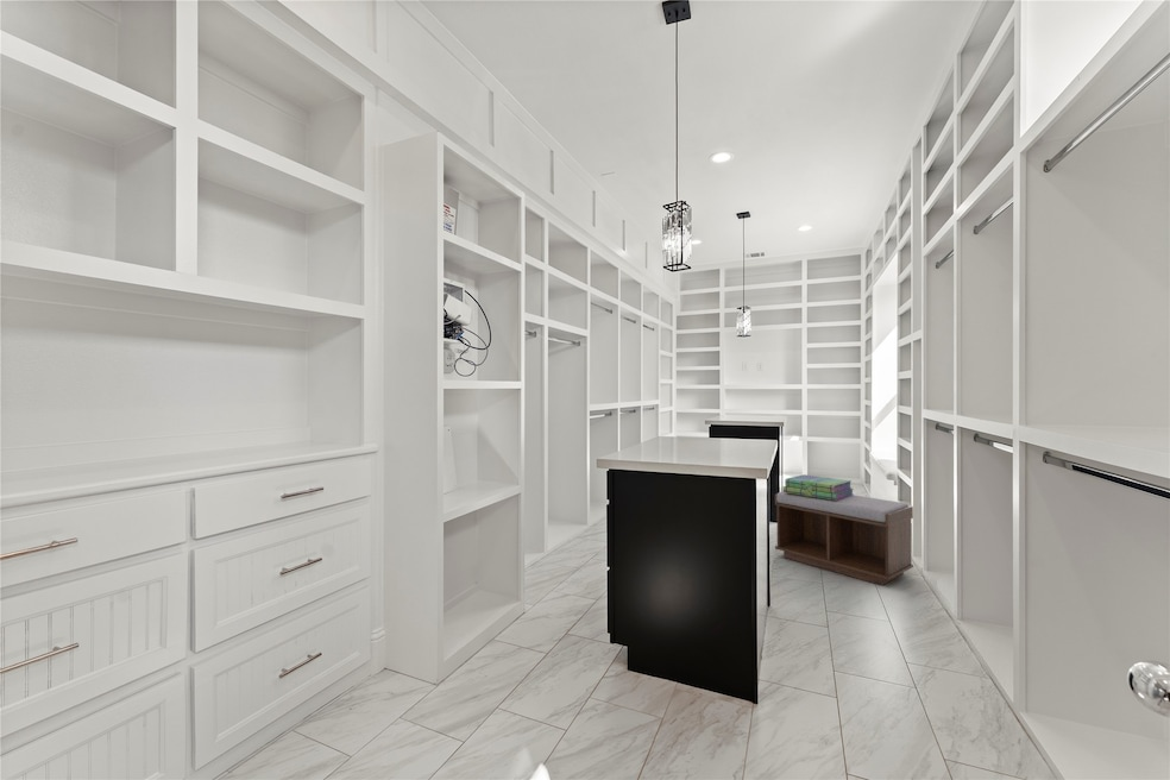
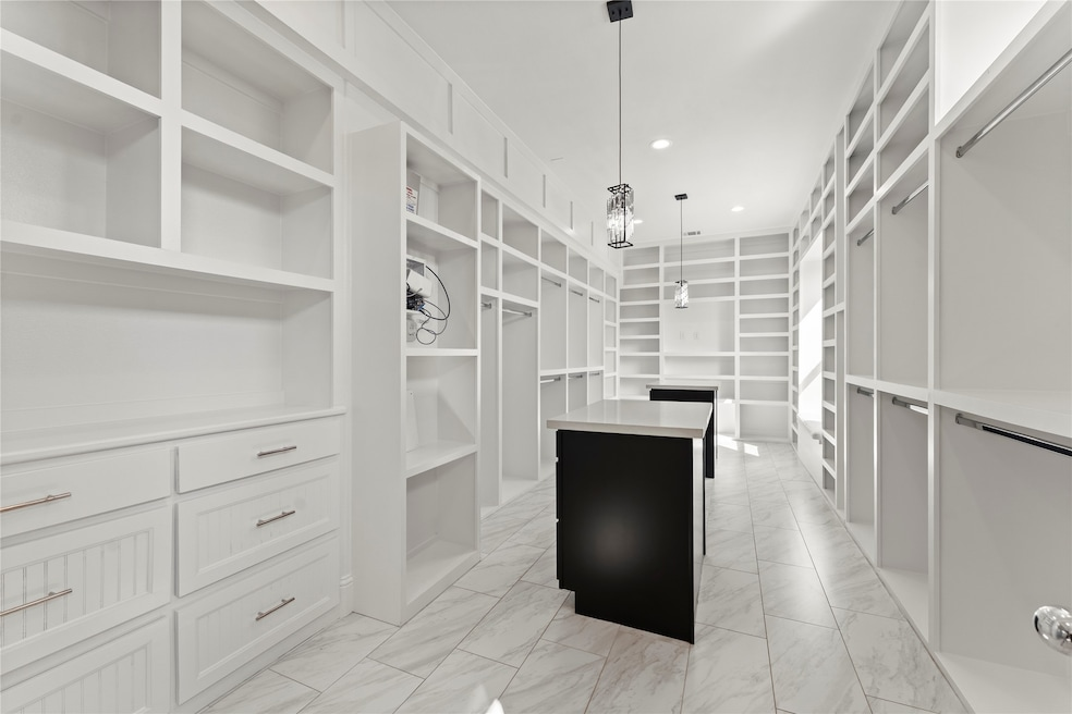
- bench (839, 530)
- stack of books (817, 486)
